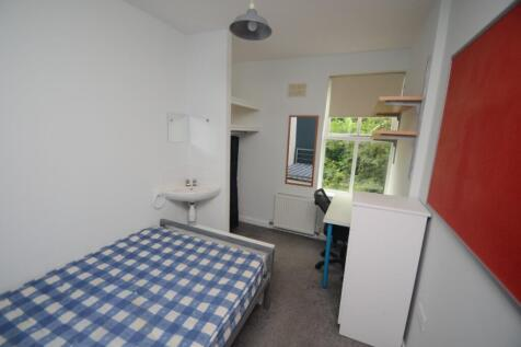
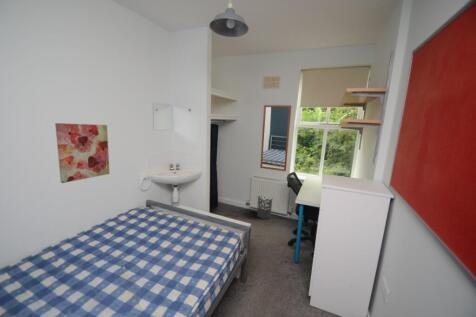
+ trash can (264, 206)
+ wall art (85, 151)
